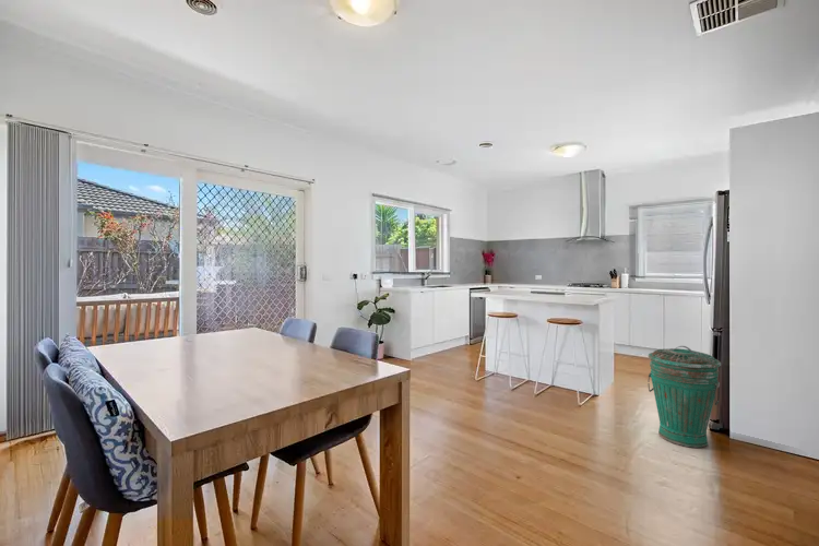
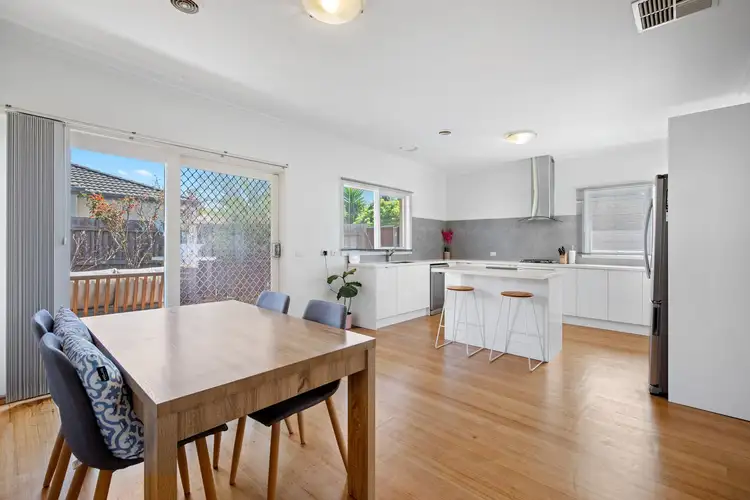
- trash can (682, 392)
